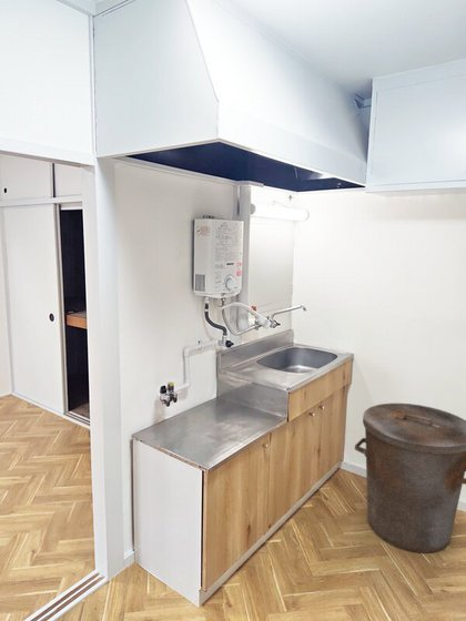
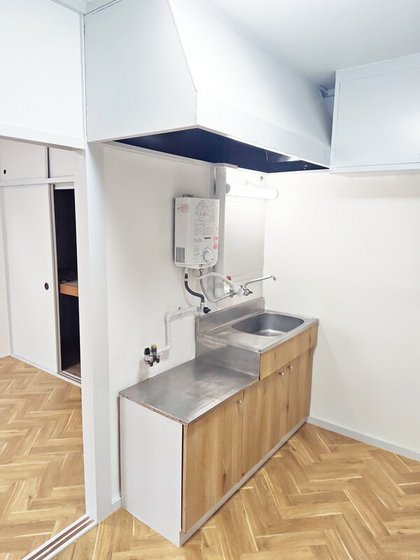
- trash can (413, 472)
